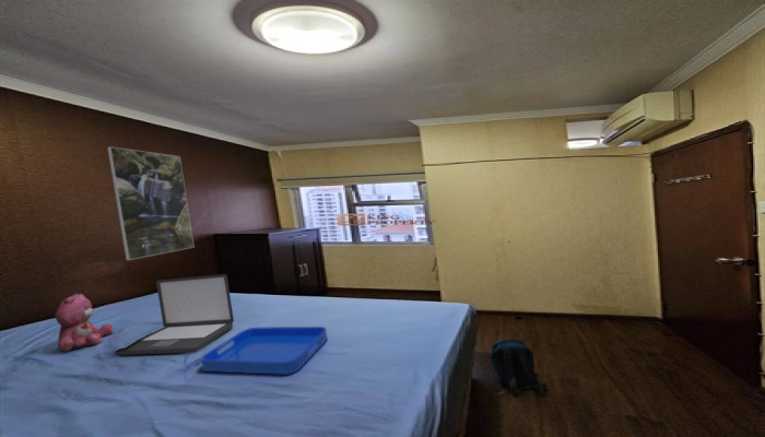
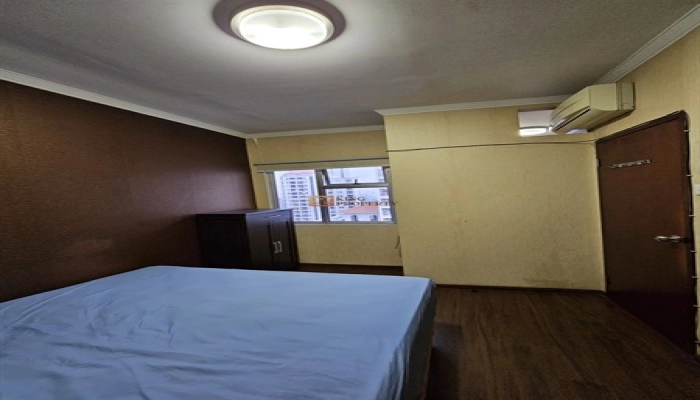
- backpack (517, 365)
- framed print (155, 202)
- laptop (174, 312)
- teddy bear (80, 318)
- serving tray (268, 347)
